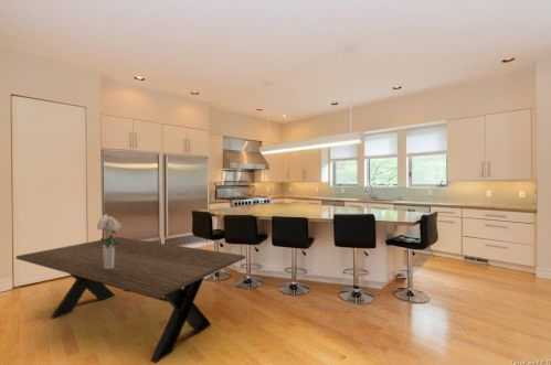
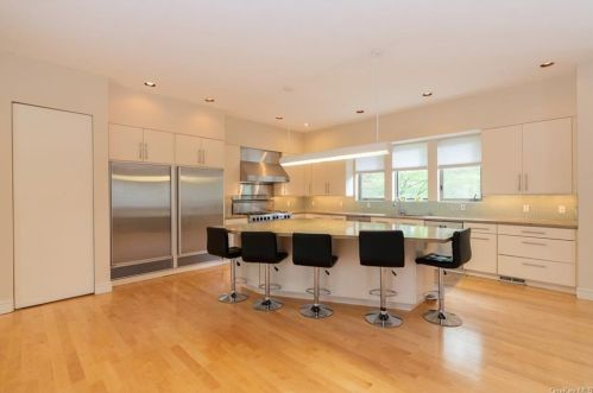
- dining table (130, 288)
- bouquet (110, 240)
